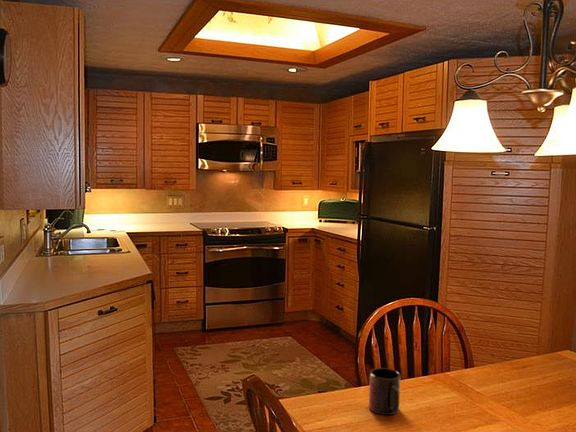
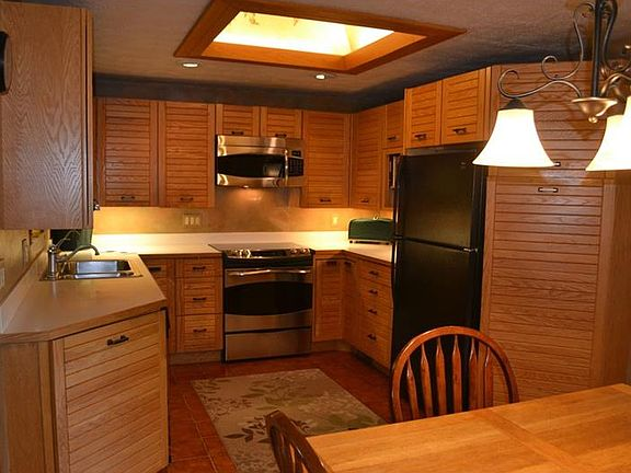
- mug (387, 393)
